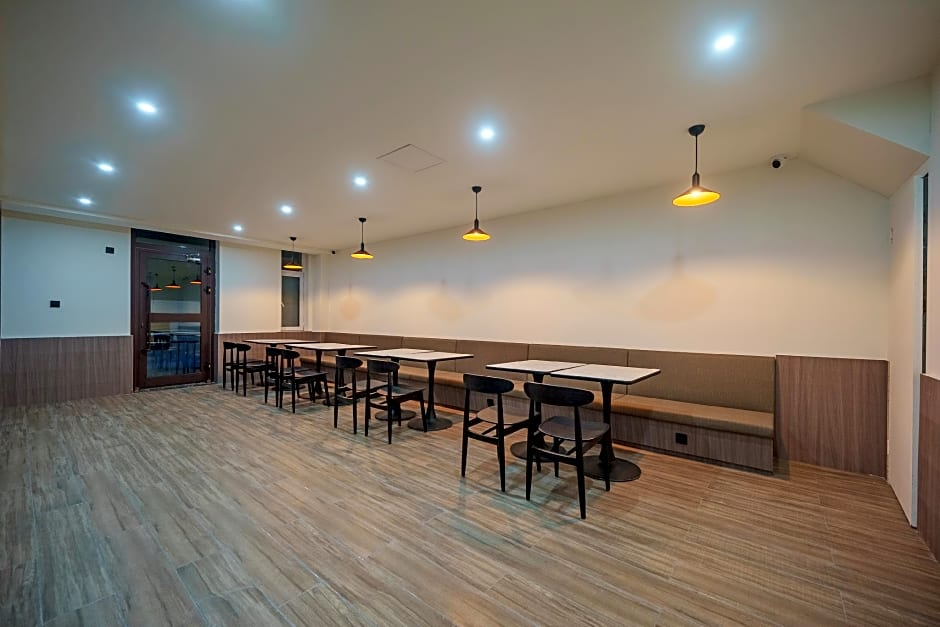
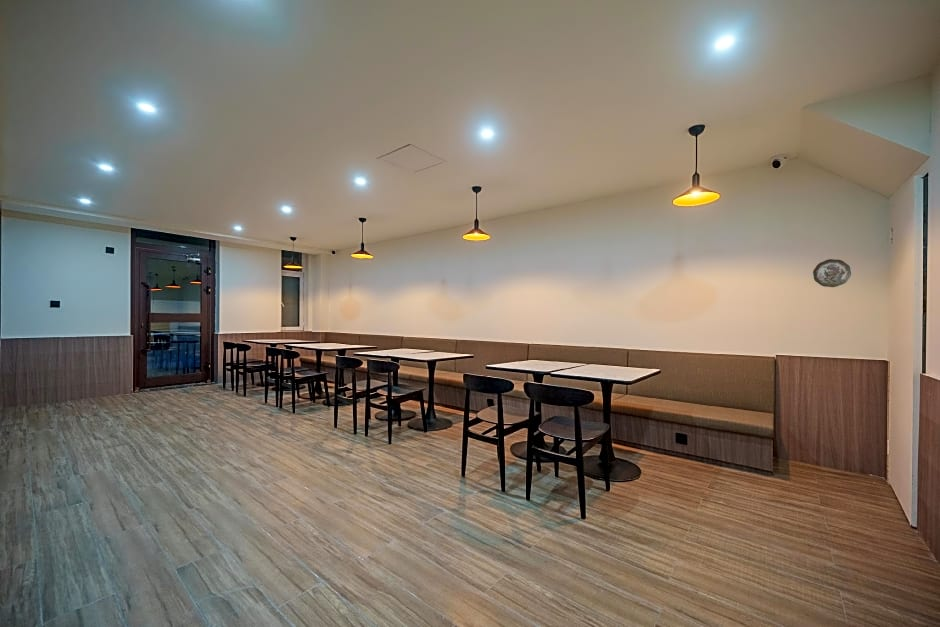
+ decorative plate (831, 273)
